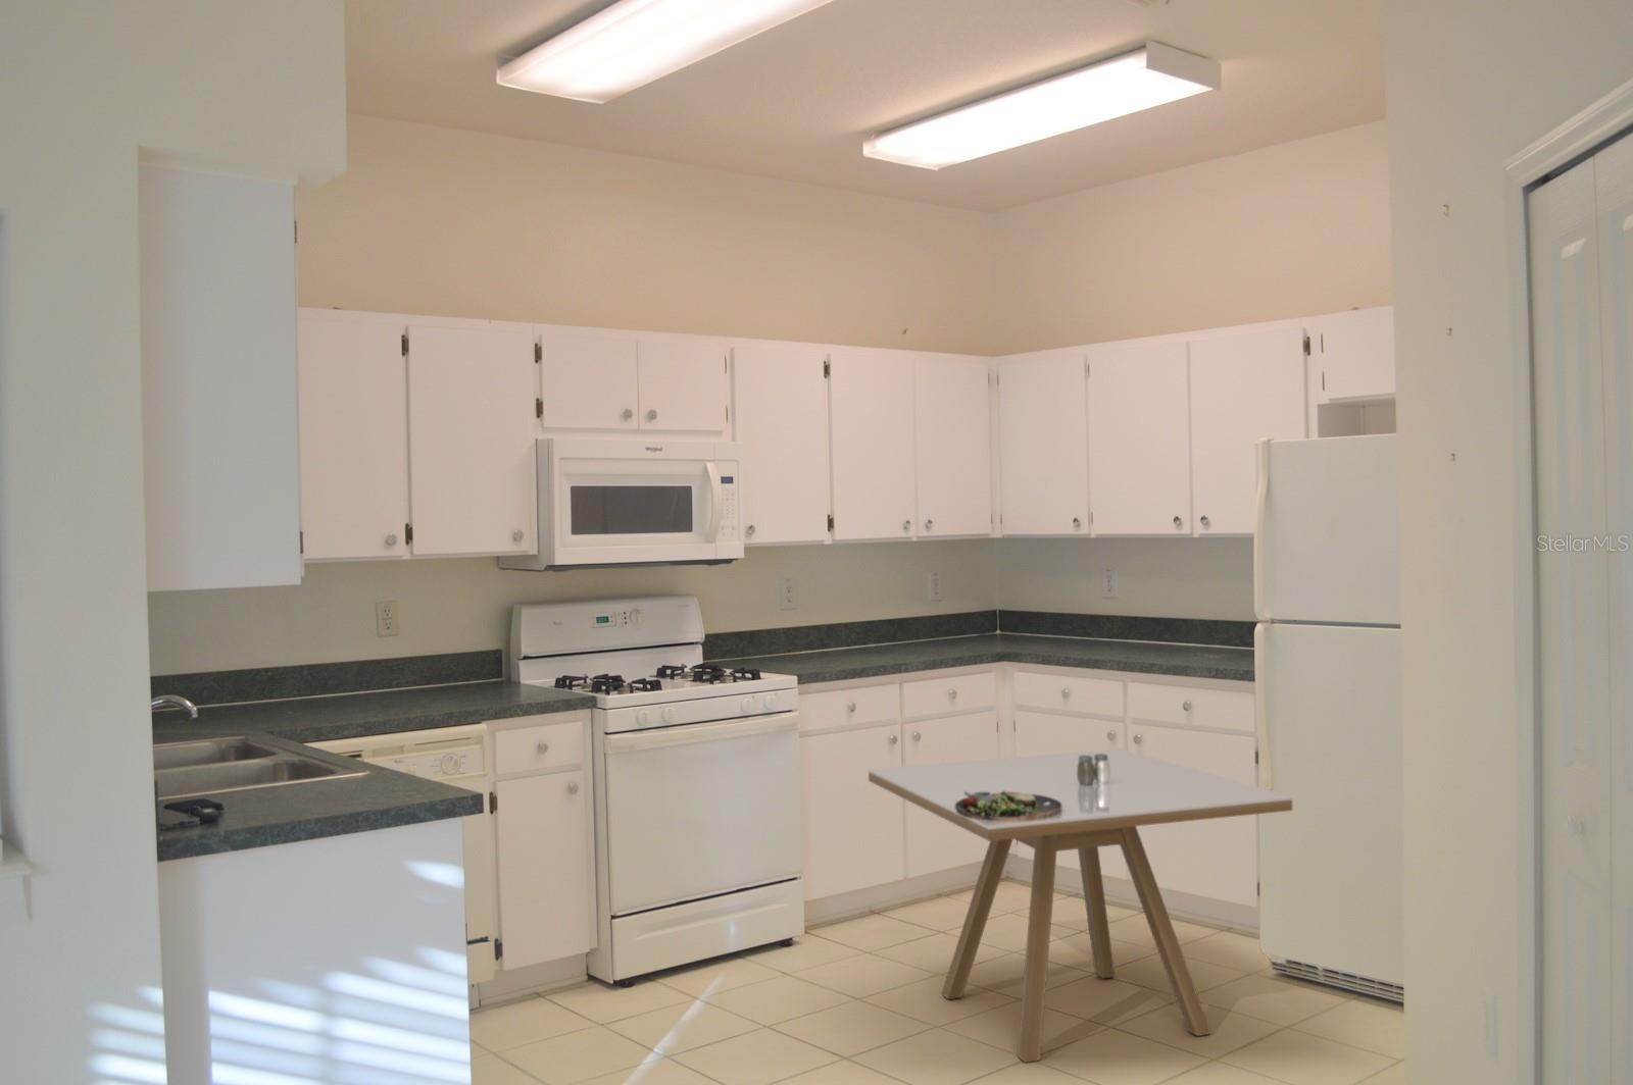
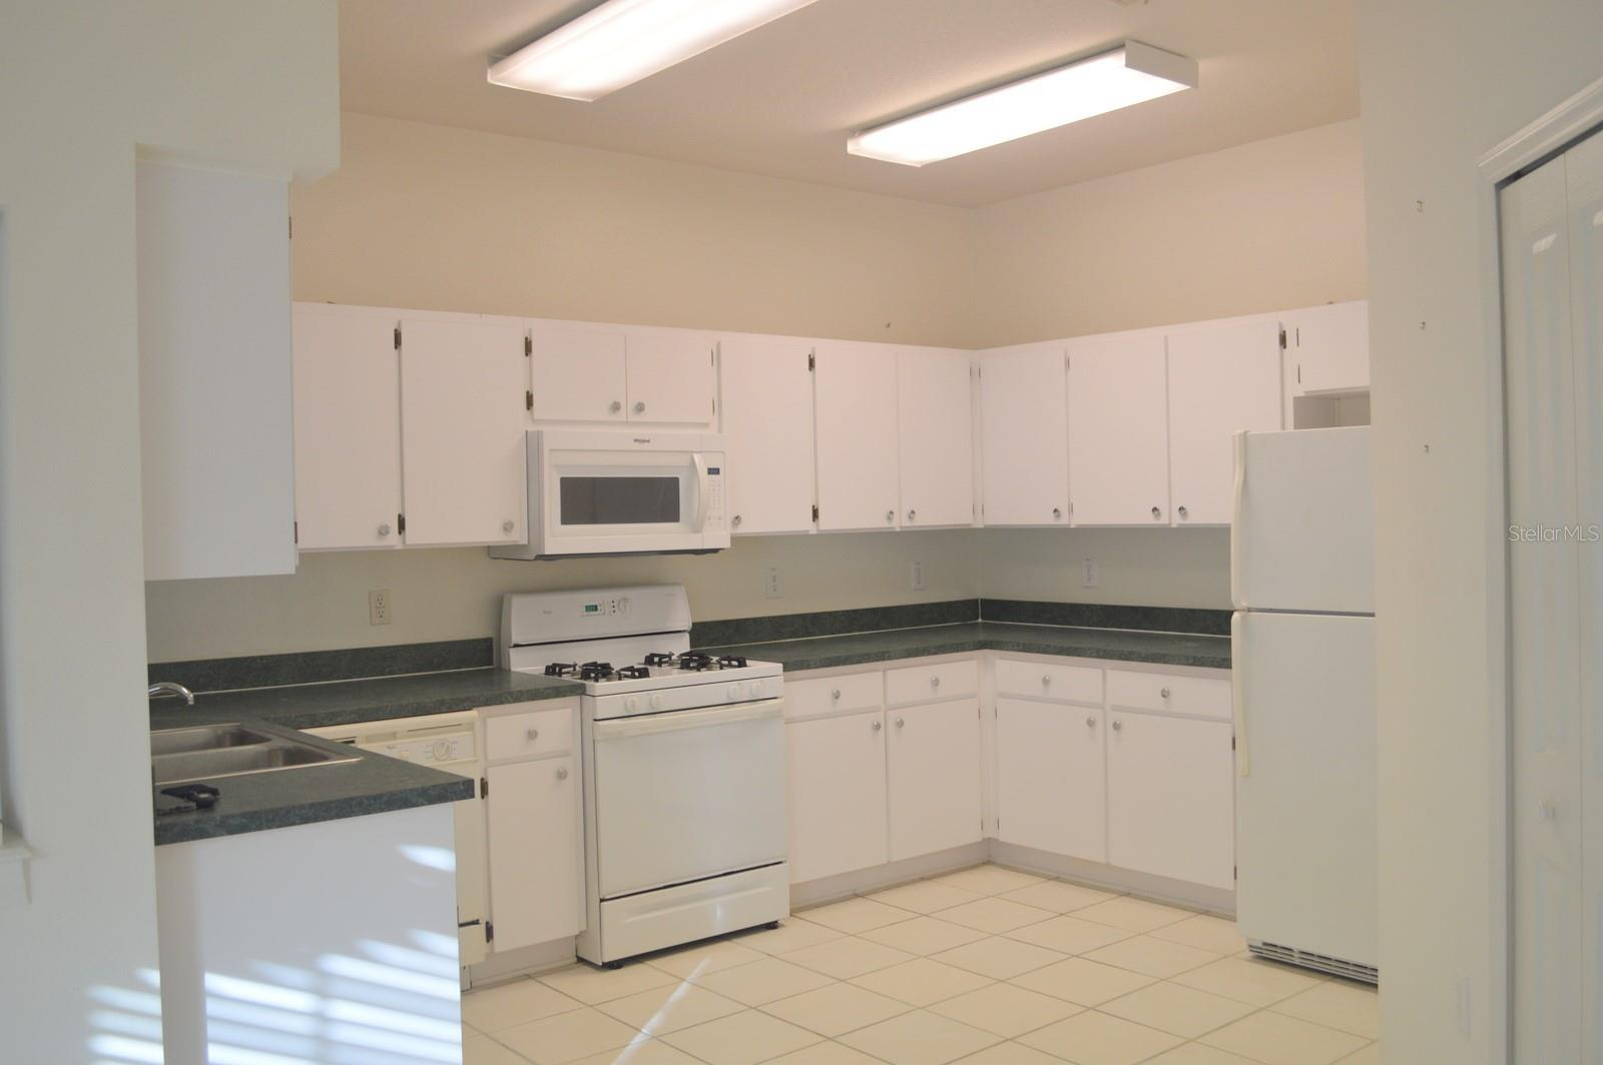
- dinner plate (1008, 798)
- dining table (1053, 897)
- salt and pepper shaker (1093, 768)
